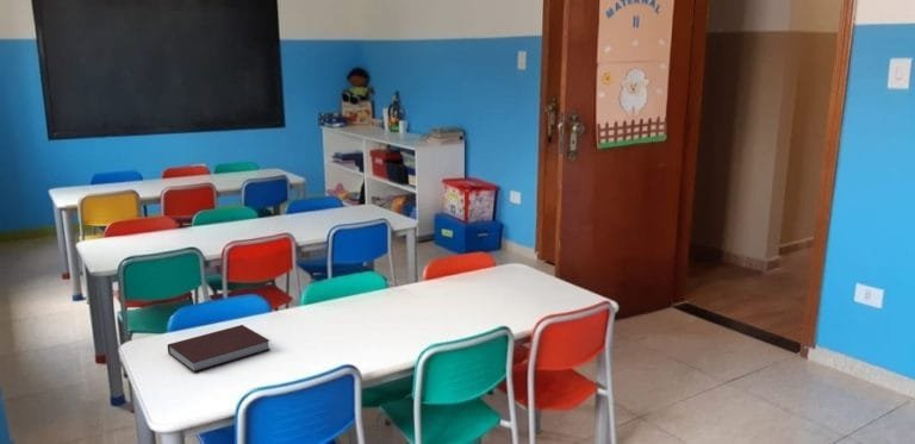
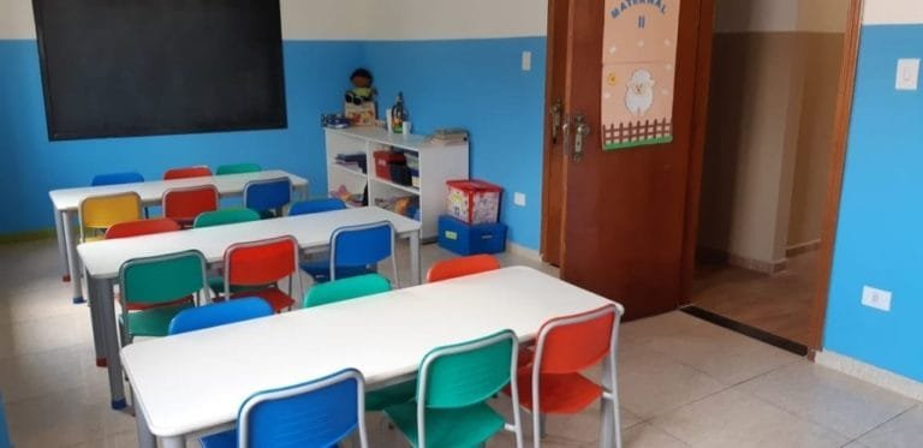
- notebook (219, 346)
